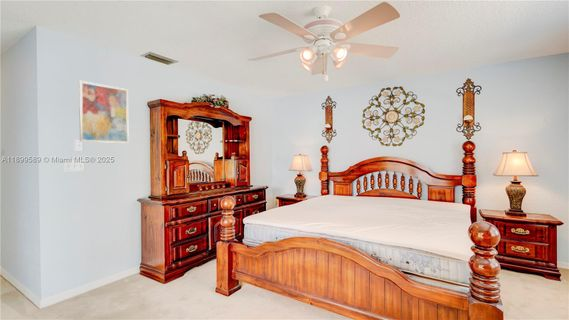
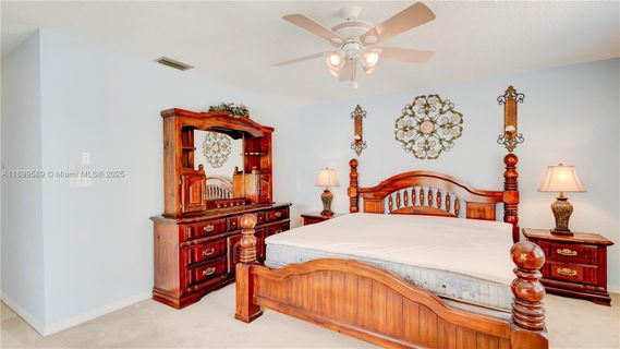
- wall art (105, 113)
